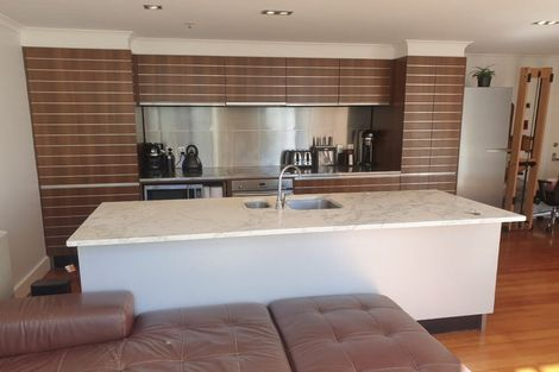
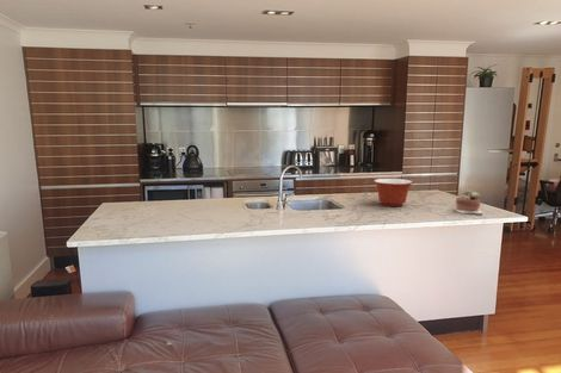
+ succulent plant (468, 200)
+ mixing bowl (392, 192)
